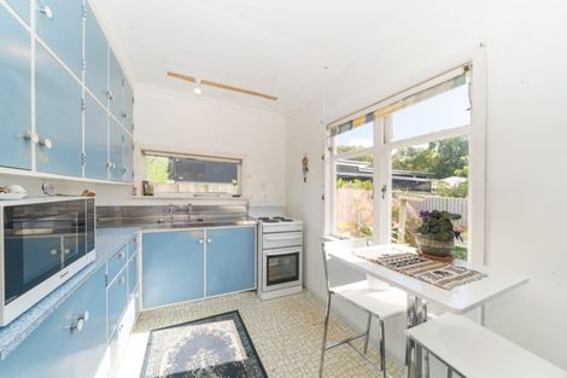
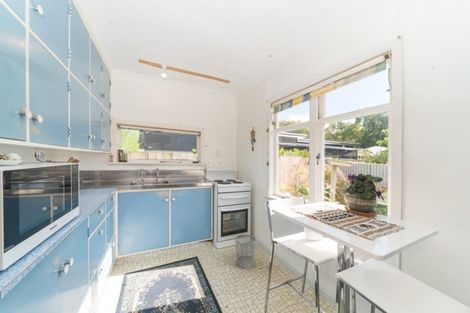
+ wastebasket (245, 251)
